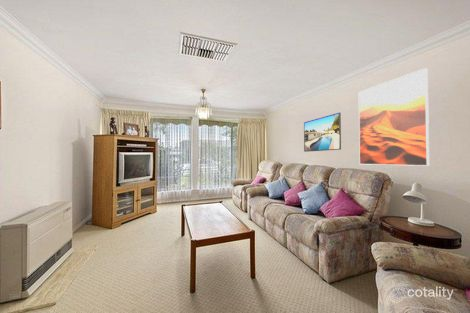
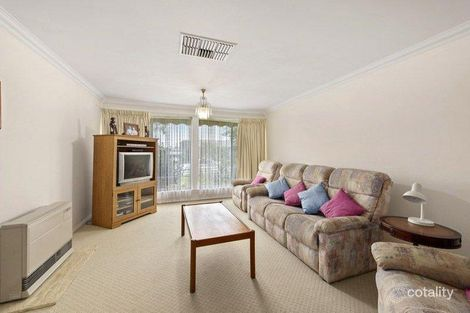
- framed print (388, 123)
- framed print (320, 134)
